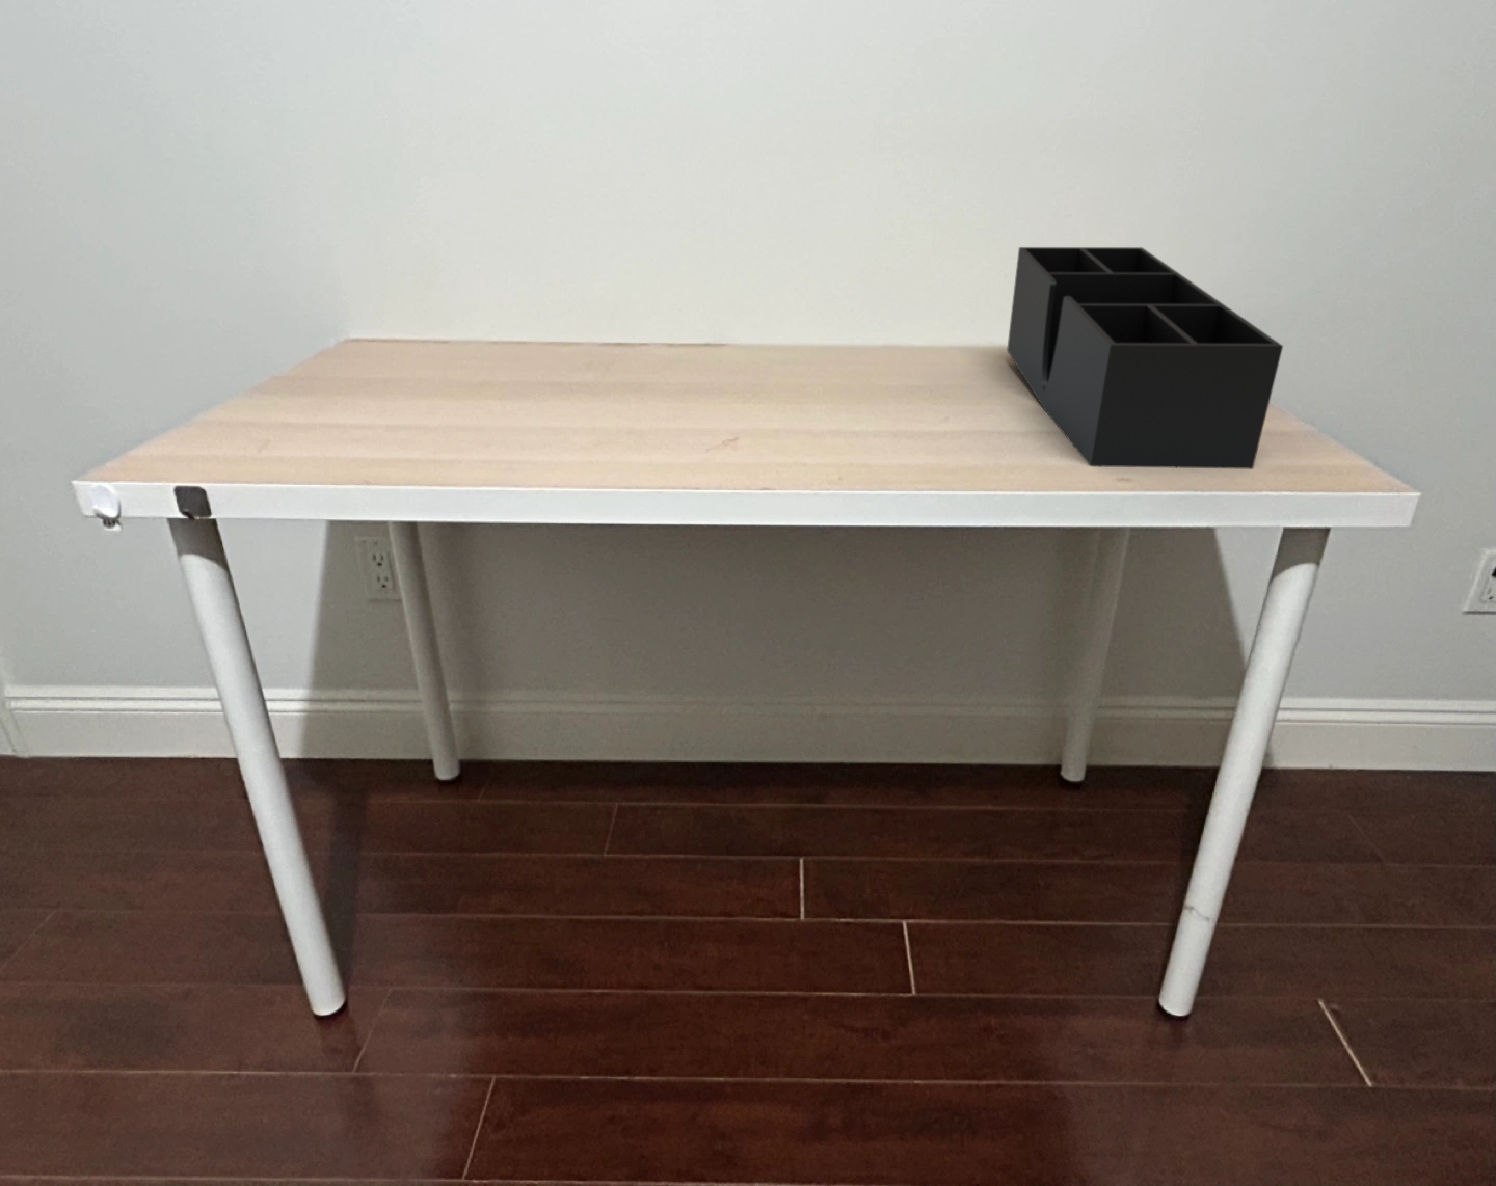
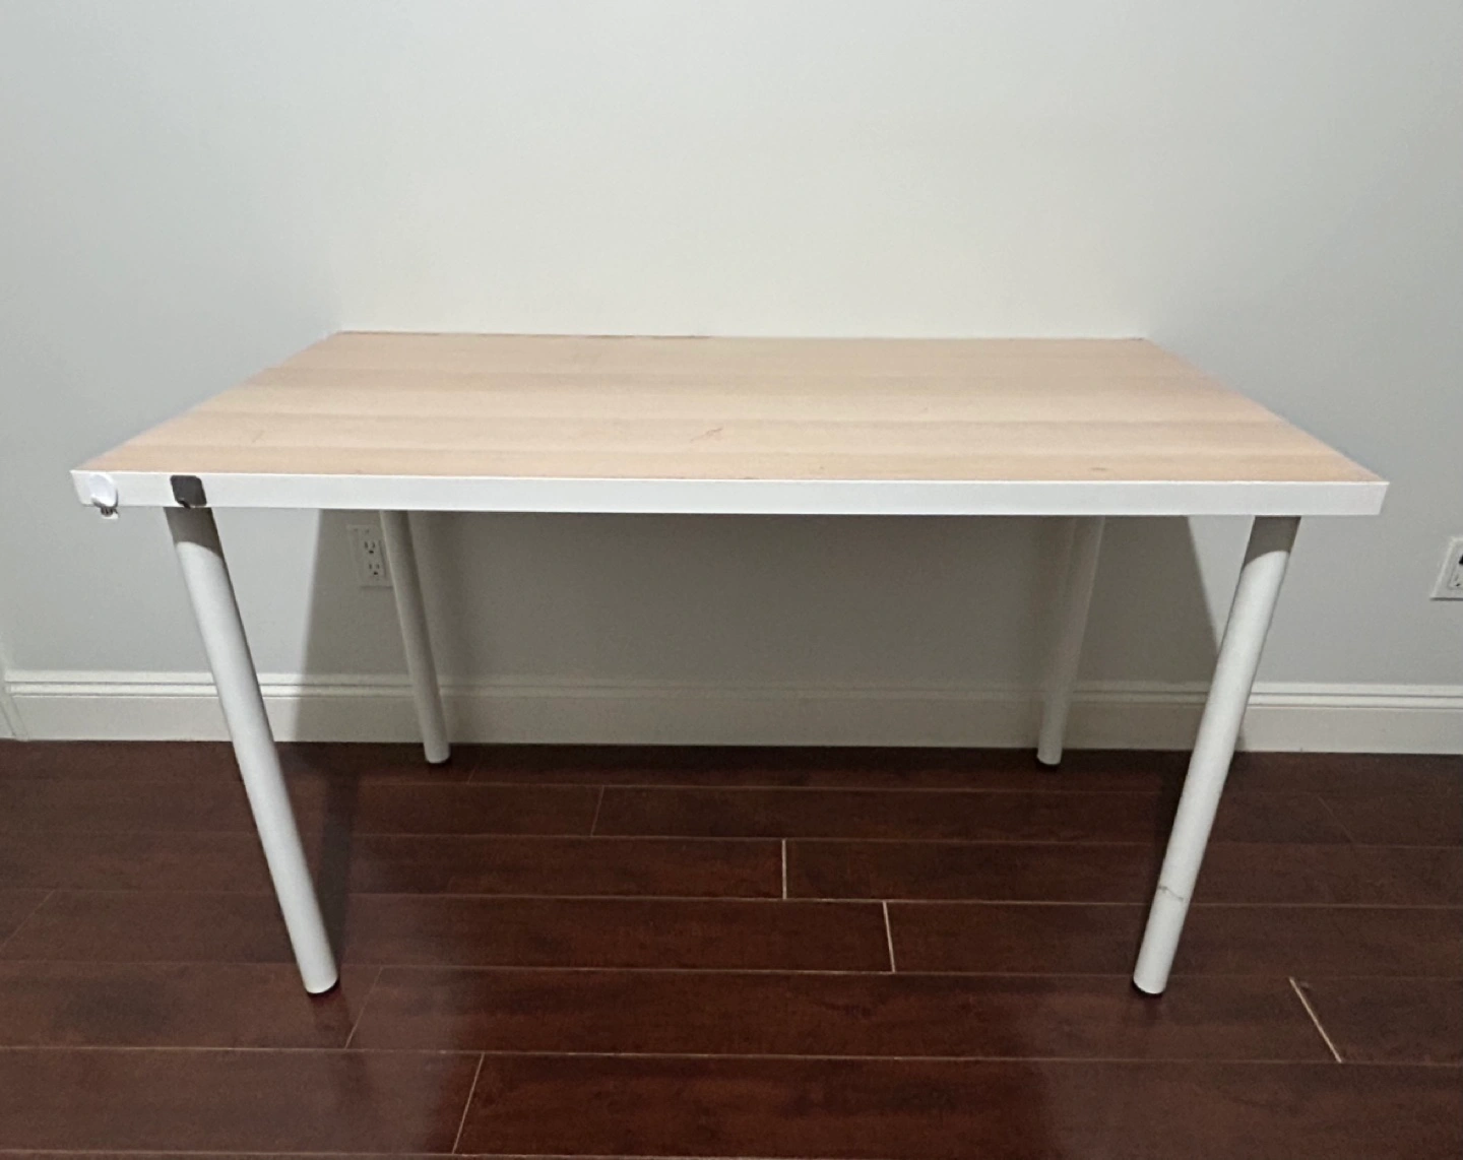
- desk organizer (1118, 348)
